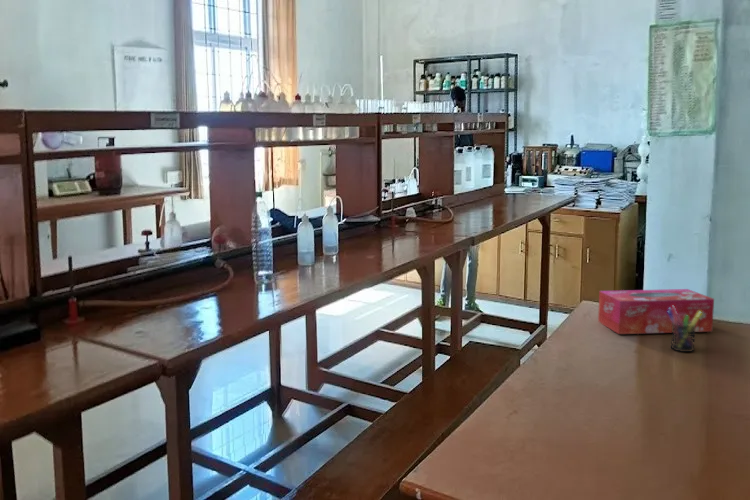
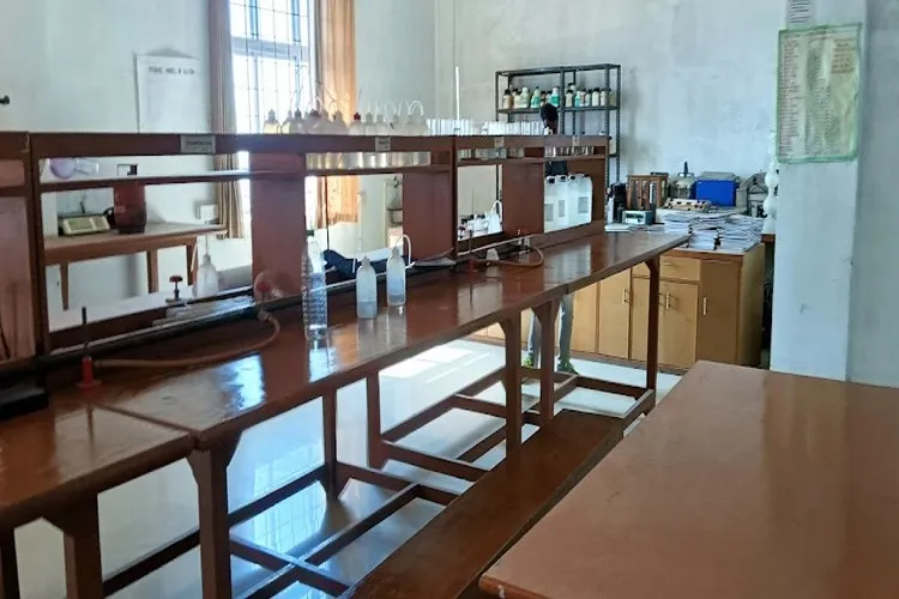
- tissue box (654, 310)
- pen holder (682, 327)
